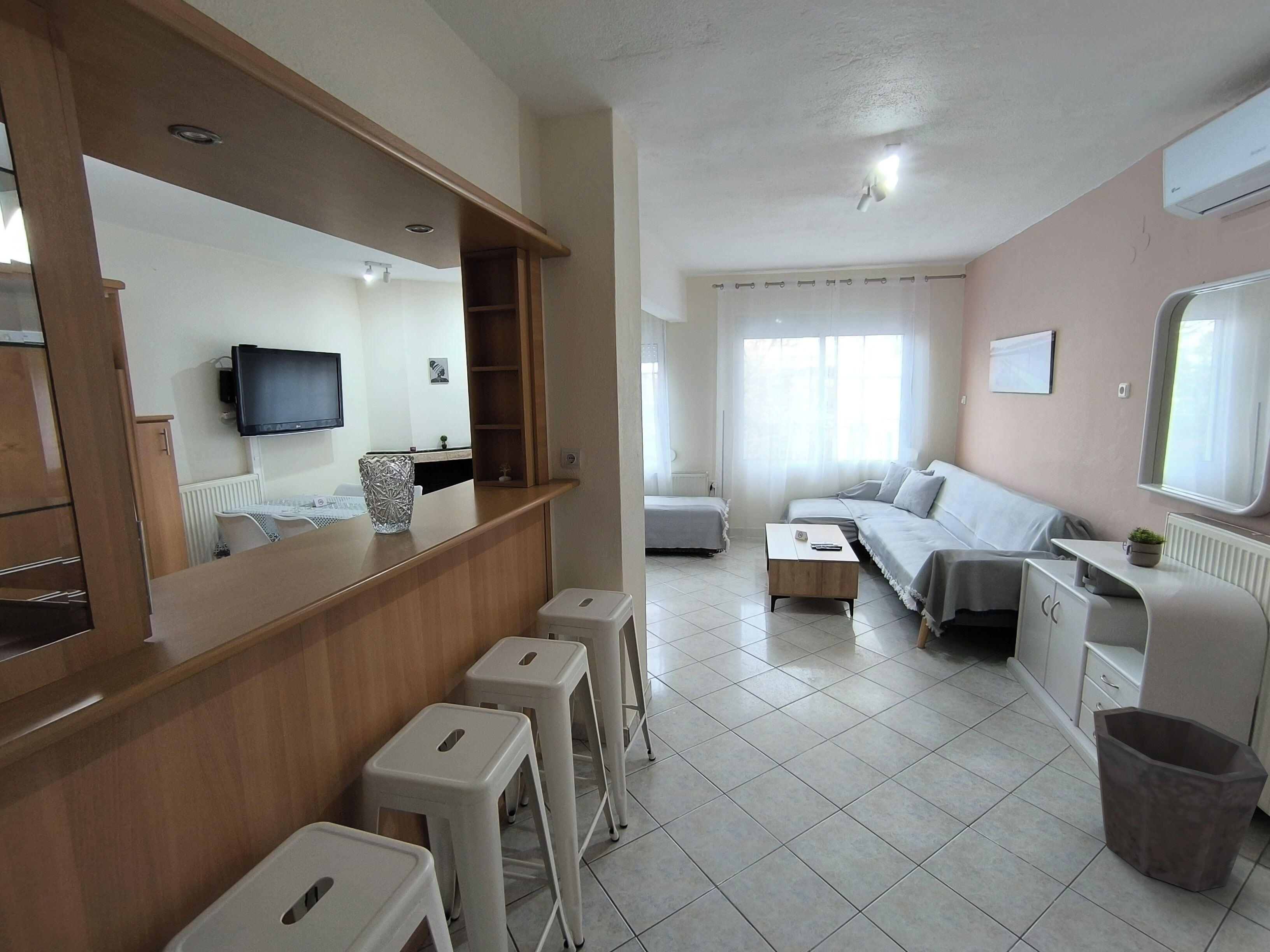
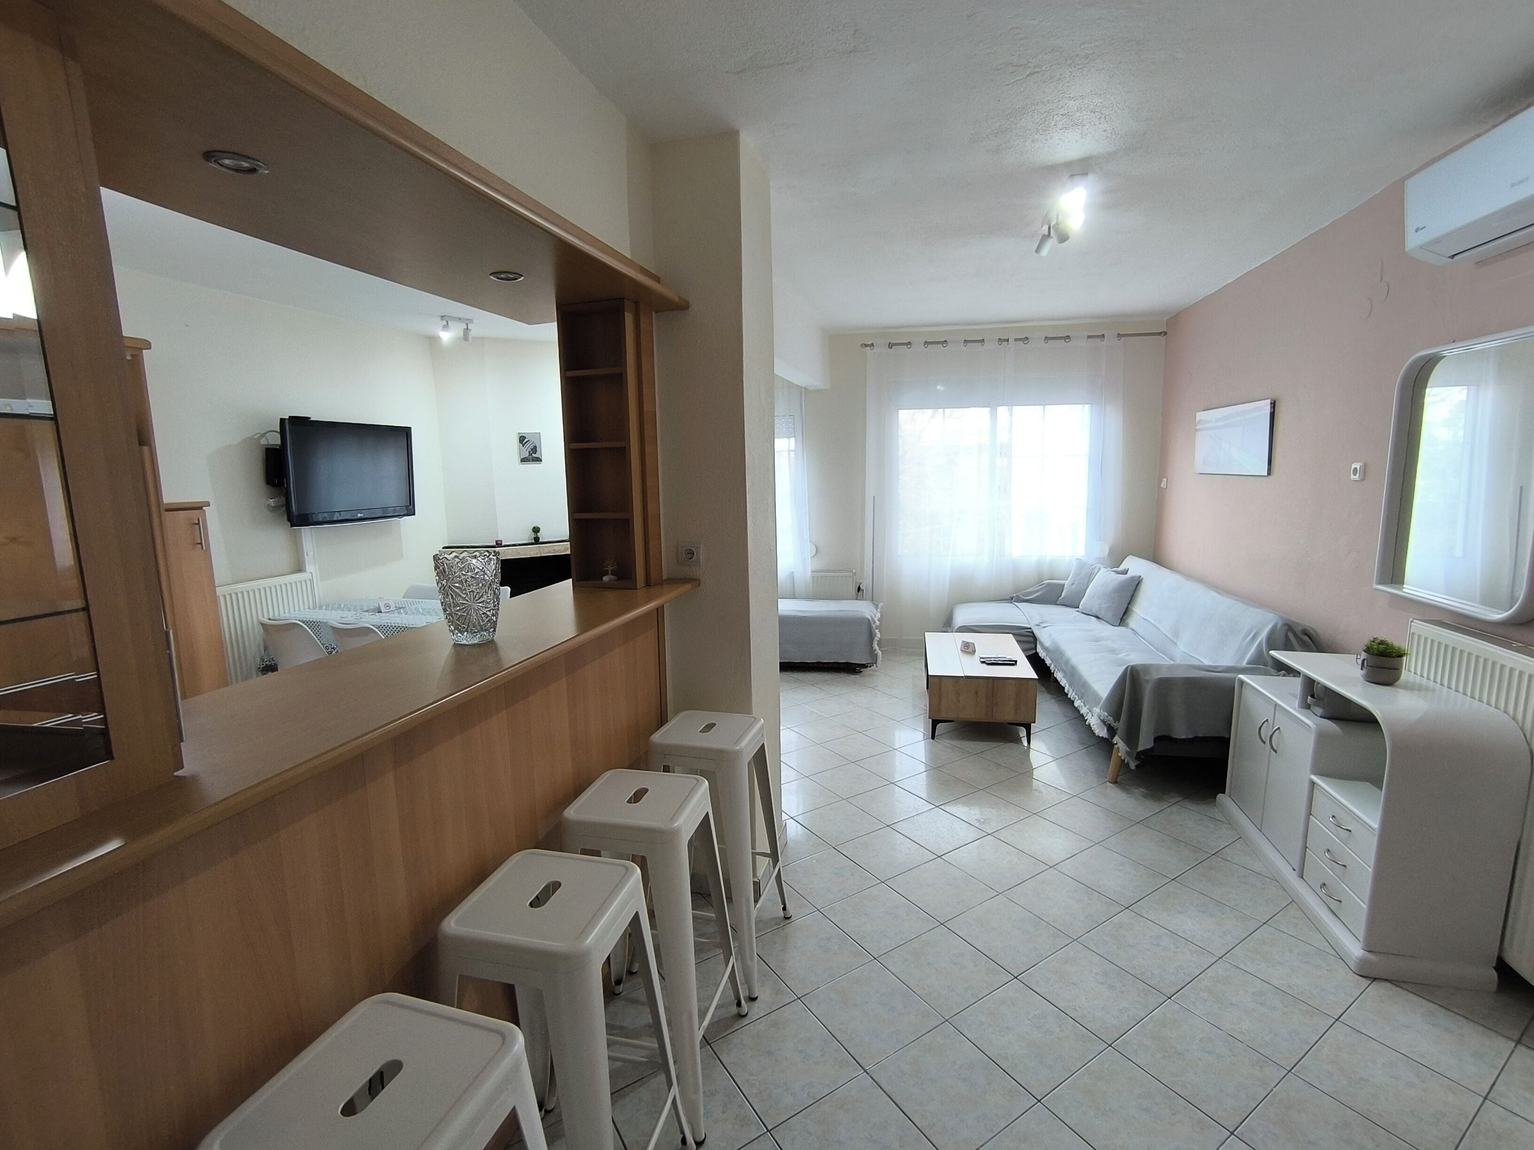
- waste bin (1166, 797)
